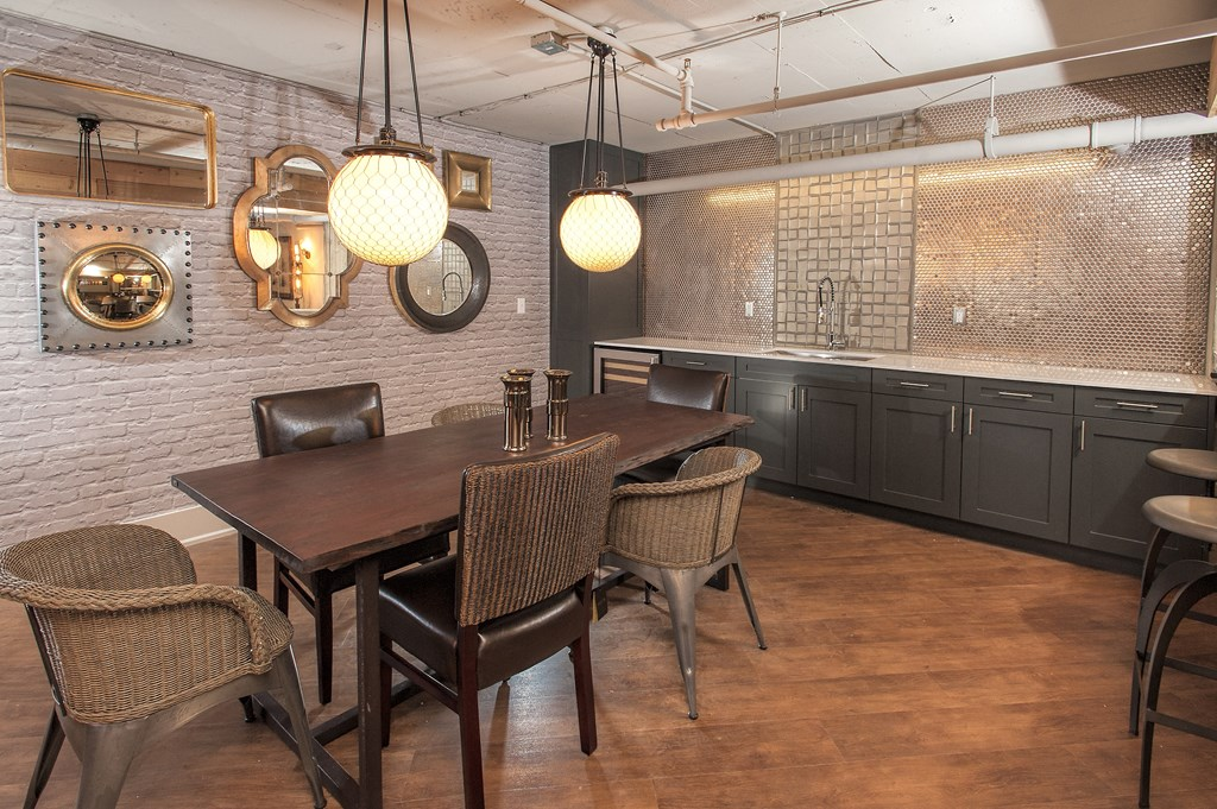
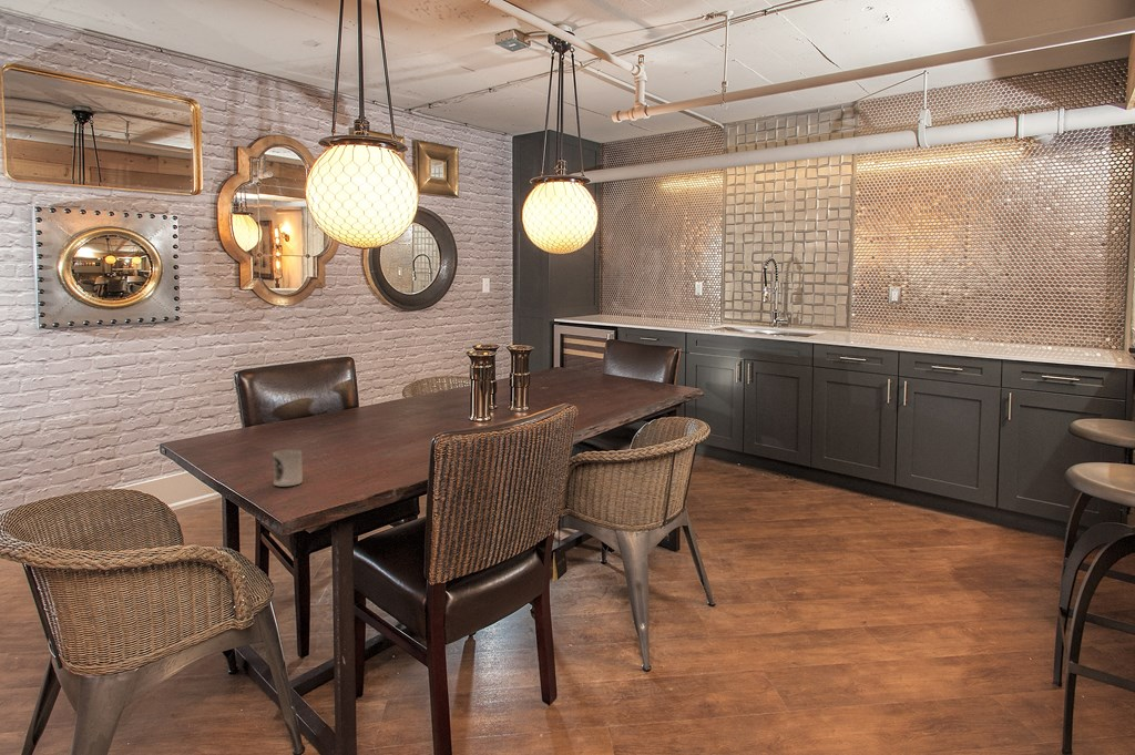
+ cup (285, 467)
